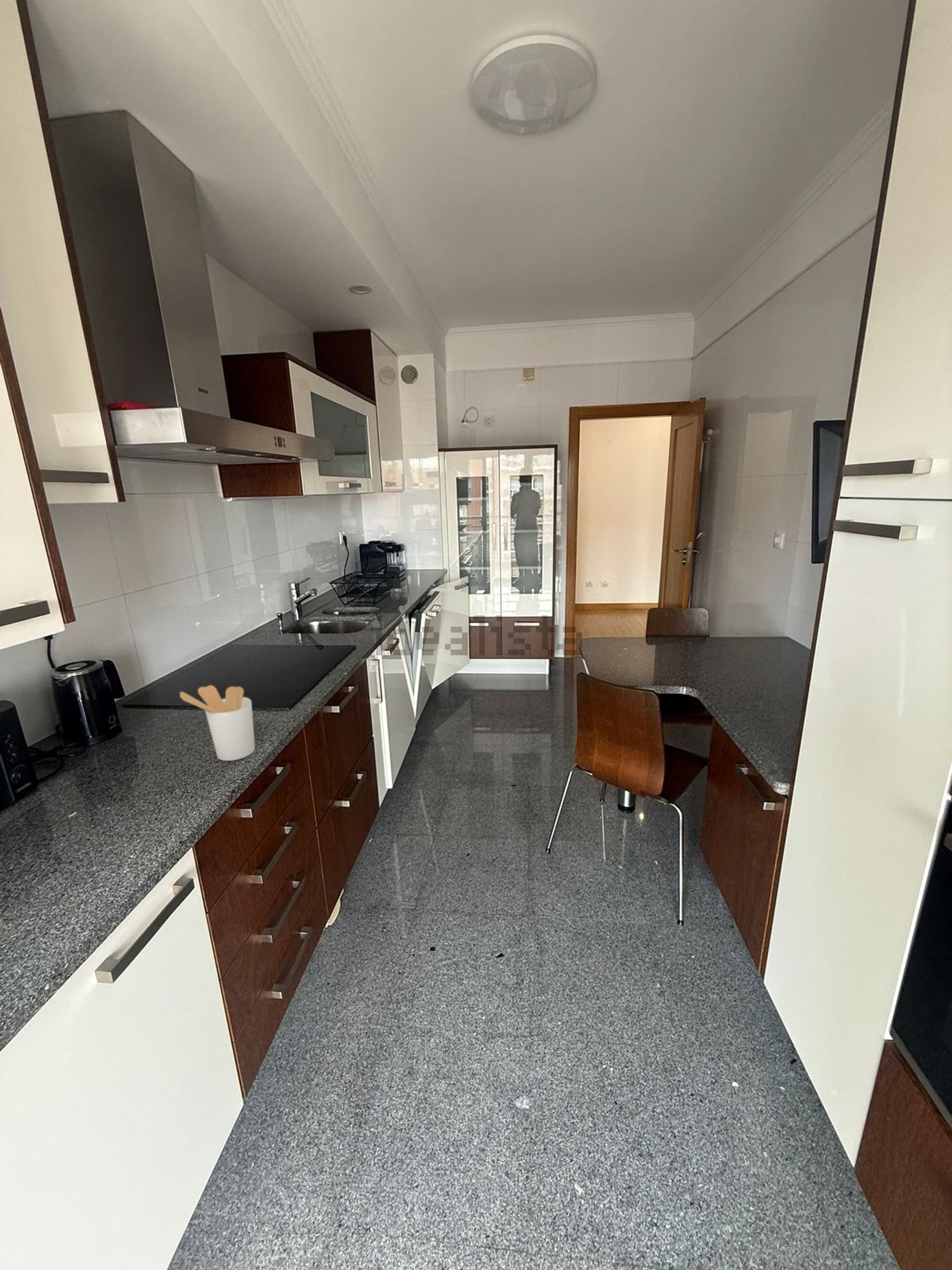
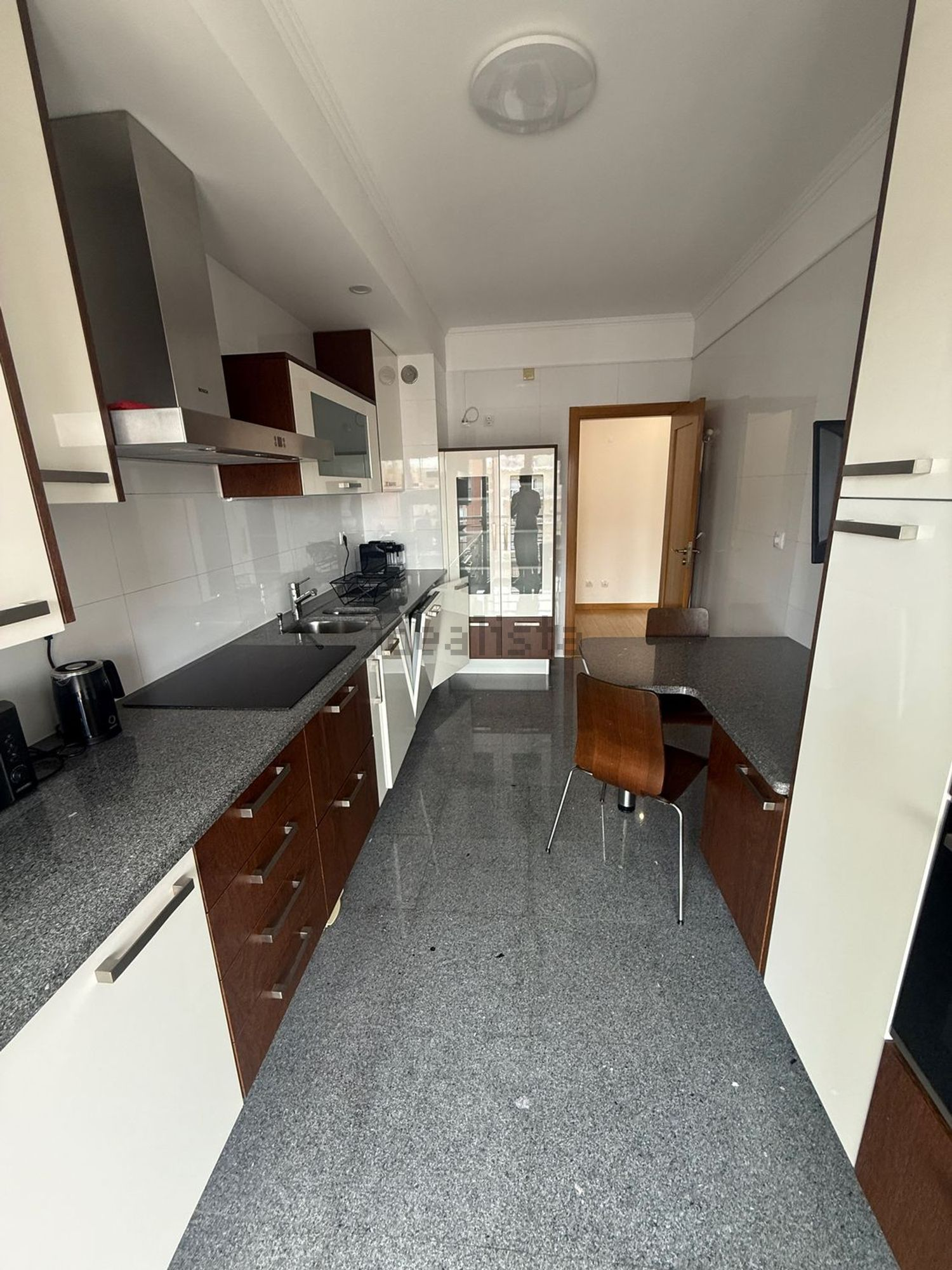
- utensil holder (219, 721)
